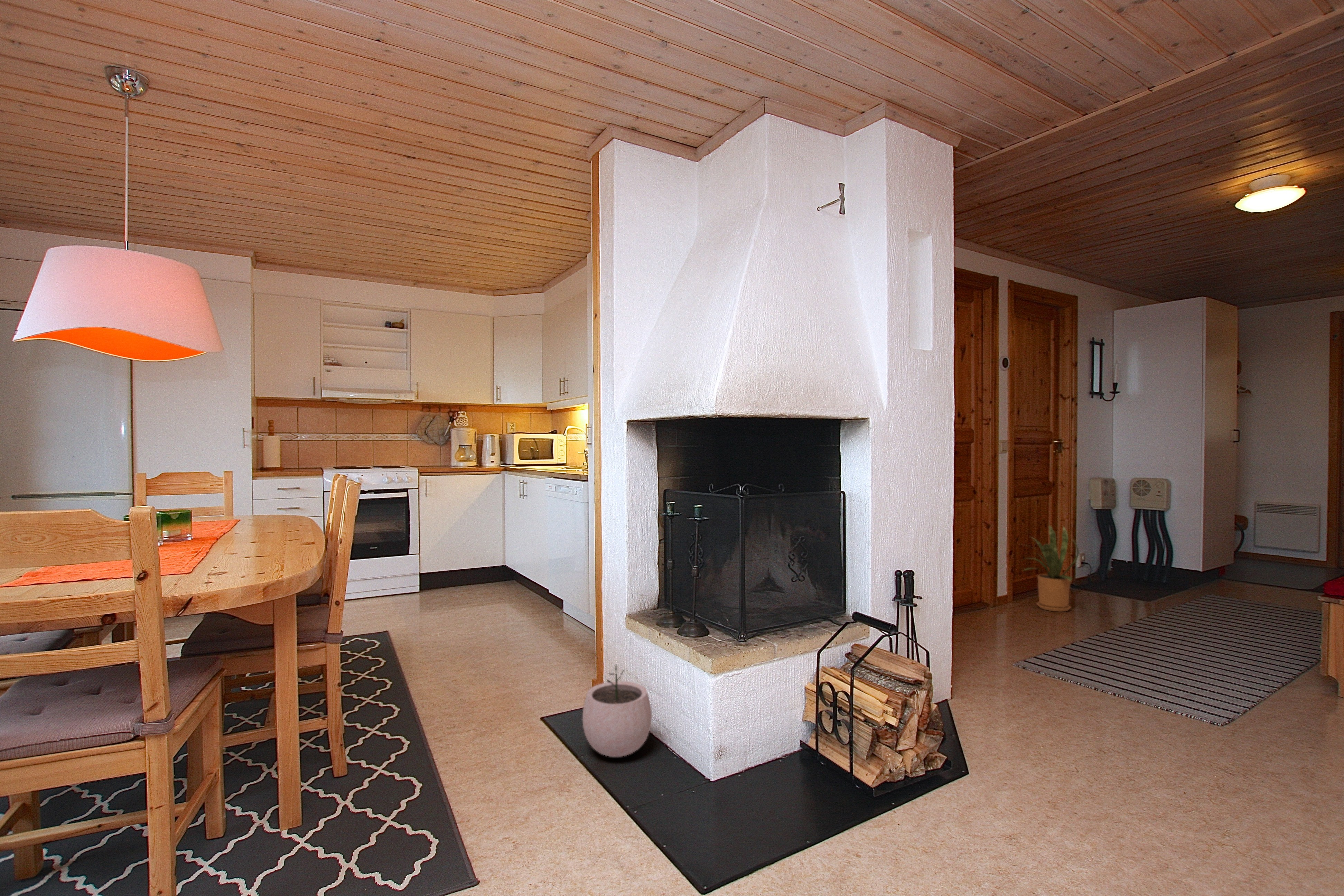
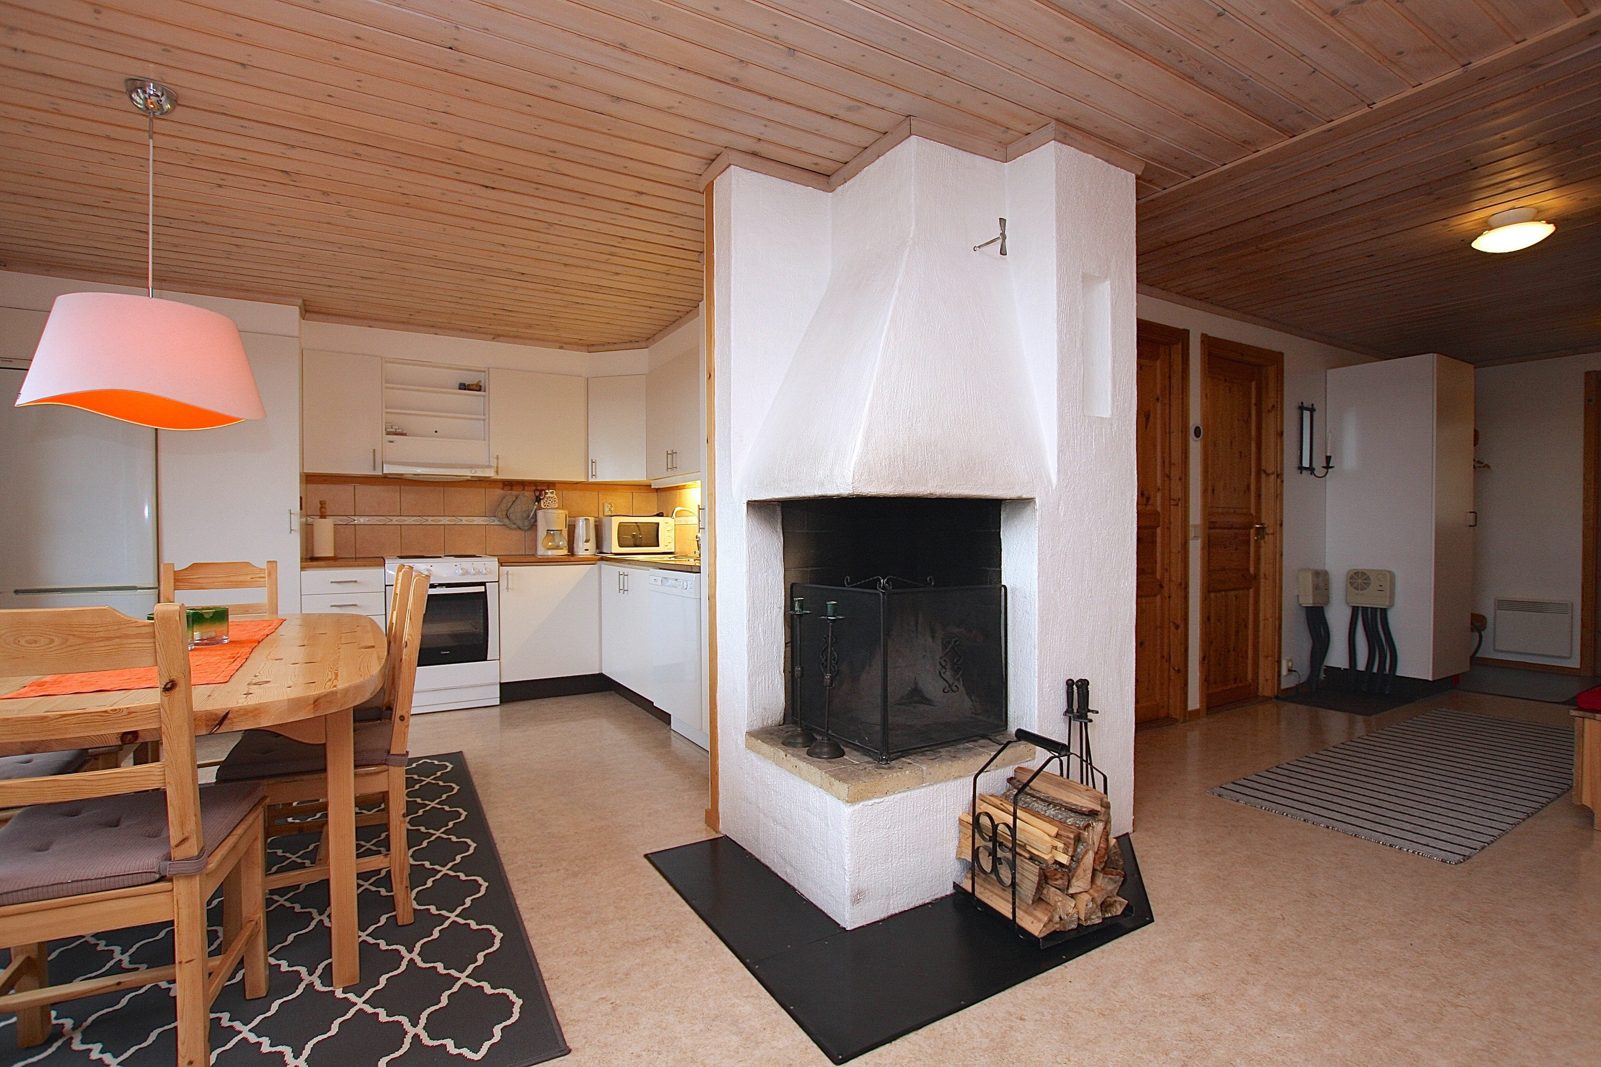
- house plant (1048, 567)
- plant pot (617, 709)
